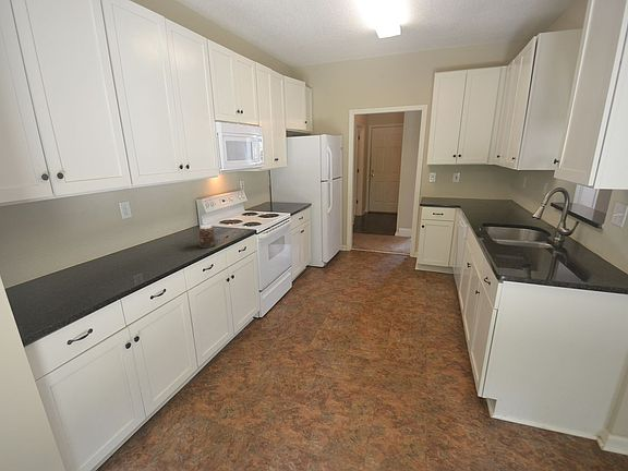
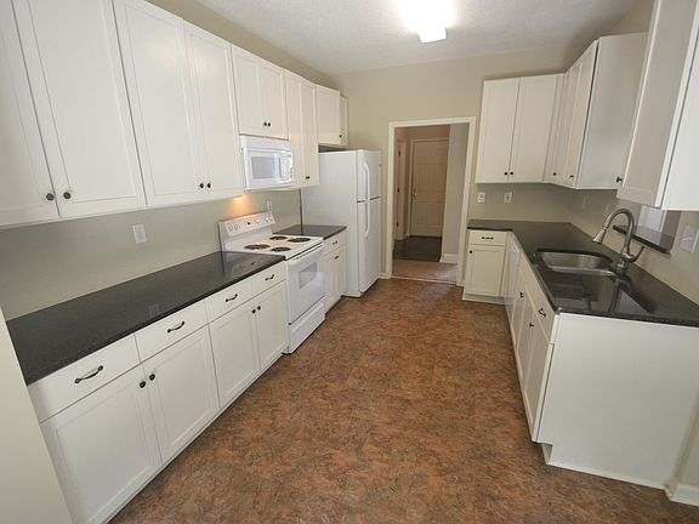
- jar (206, 235)
